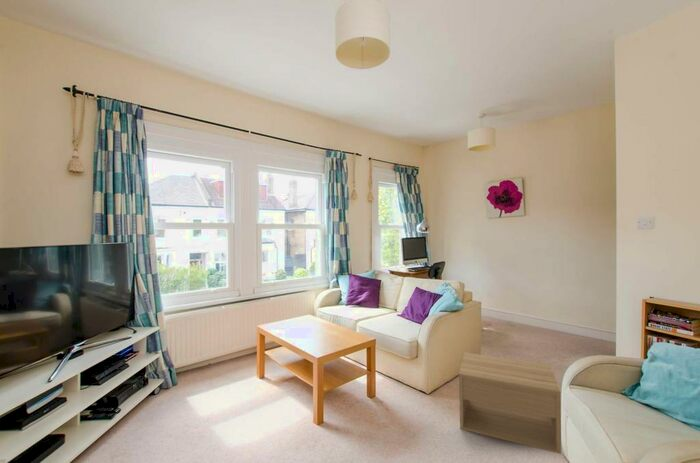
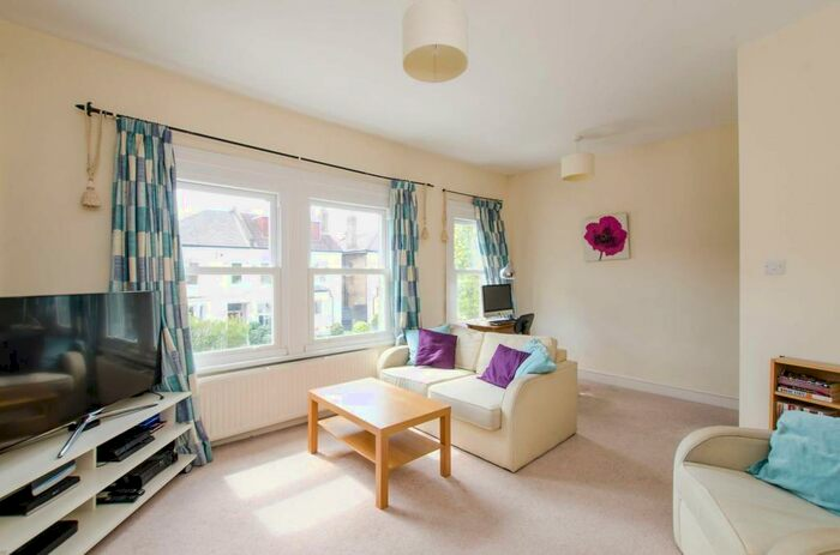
- nightstand (506, 396)
